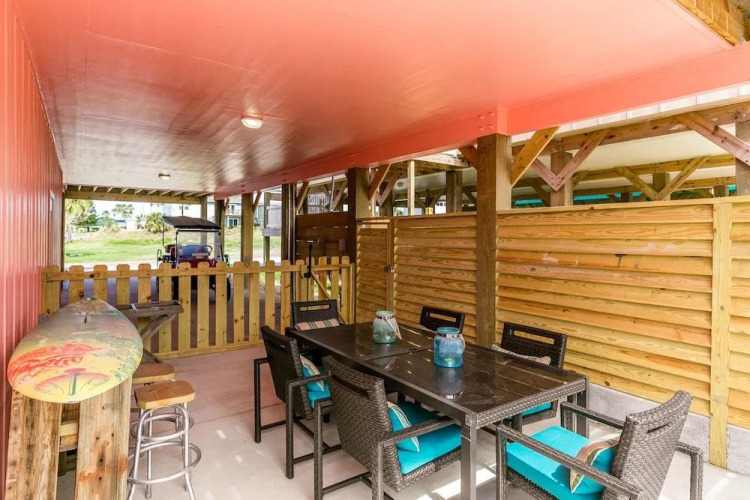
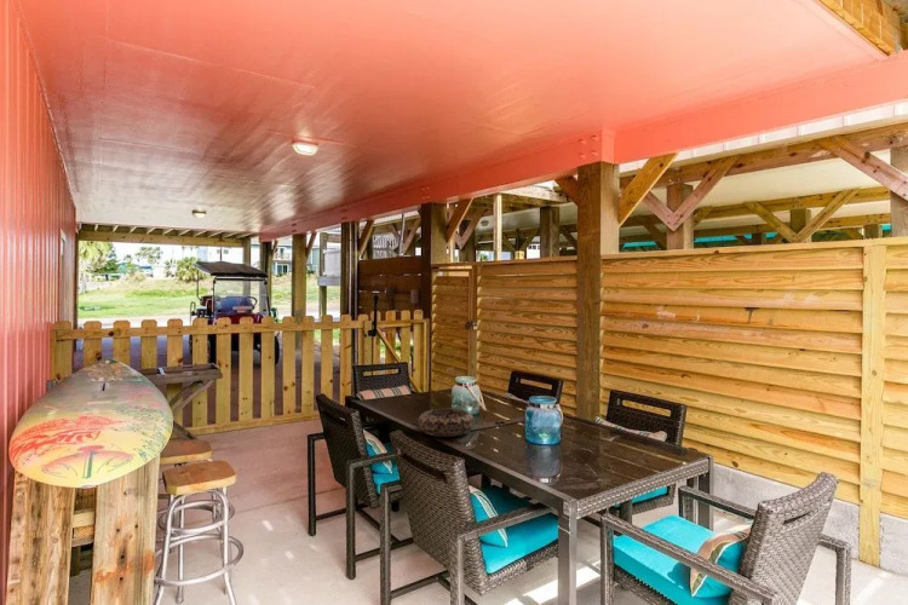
+ decorative bowl (446, 422)
